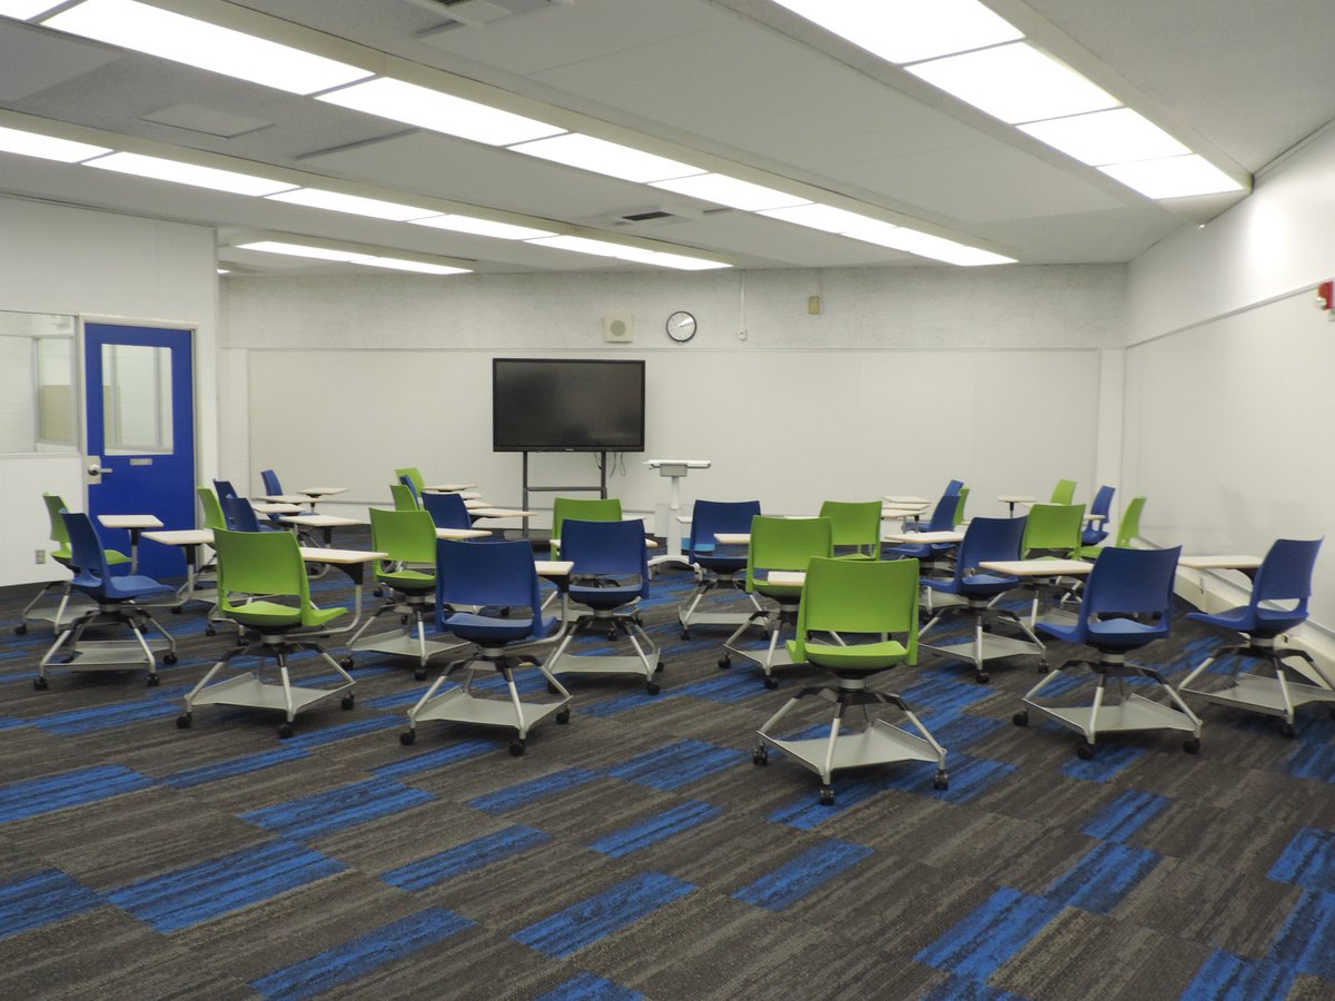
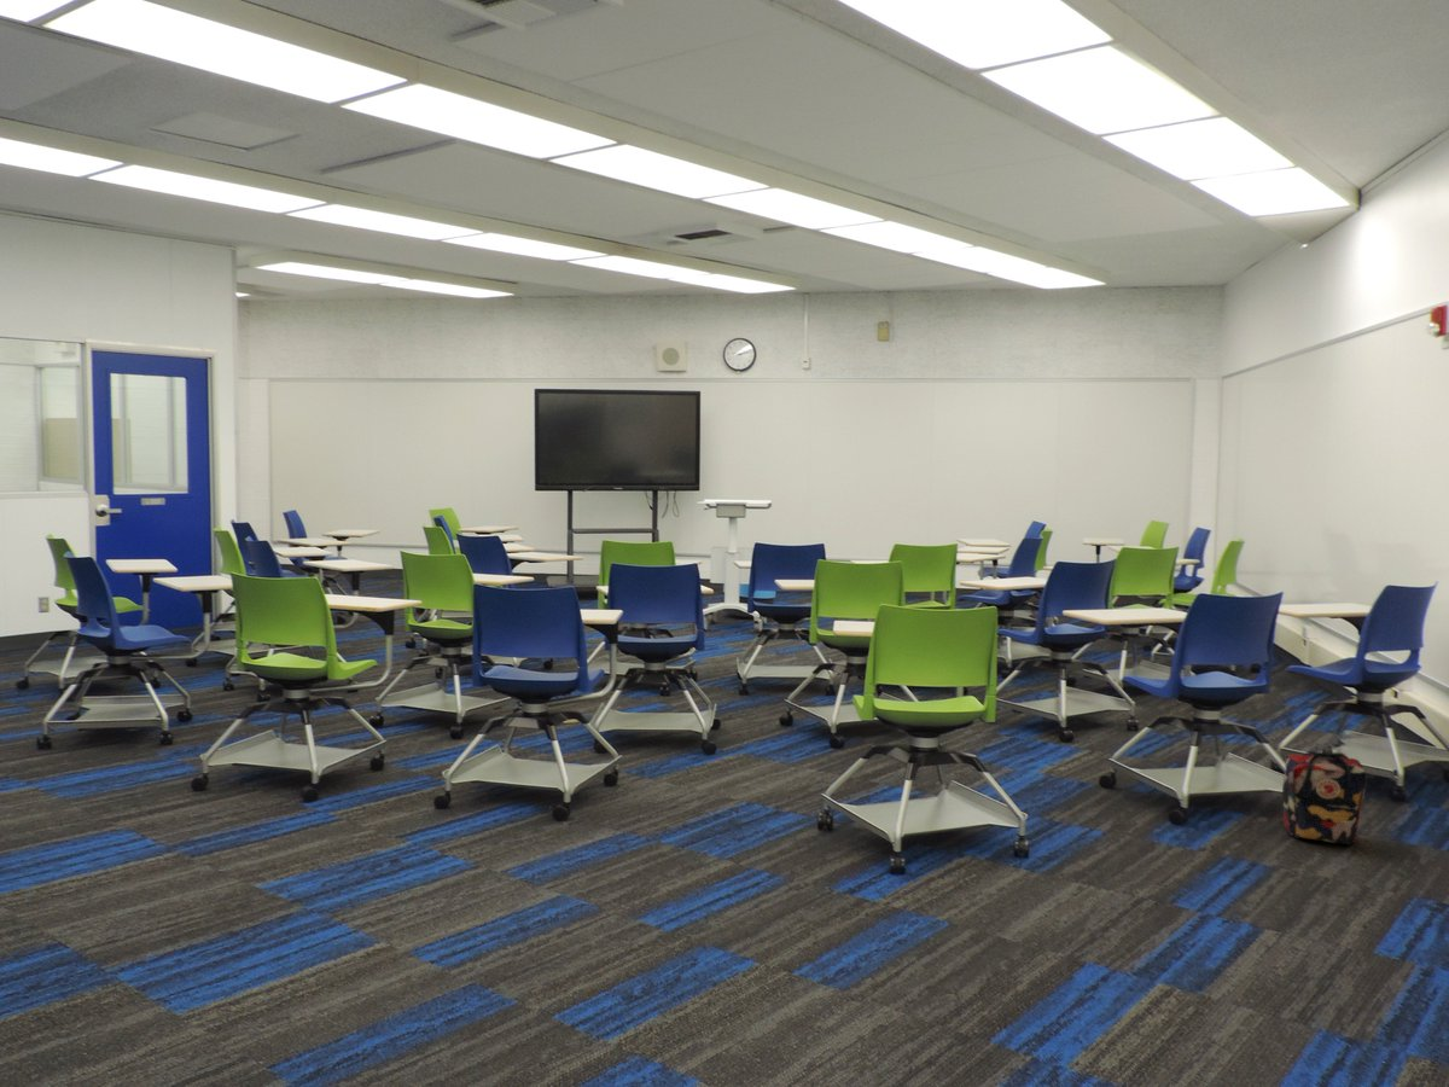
+ backpack (1321, 791)
